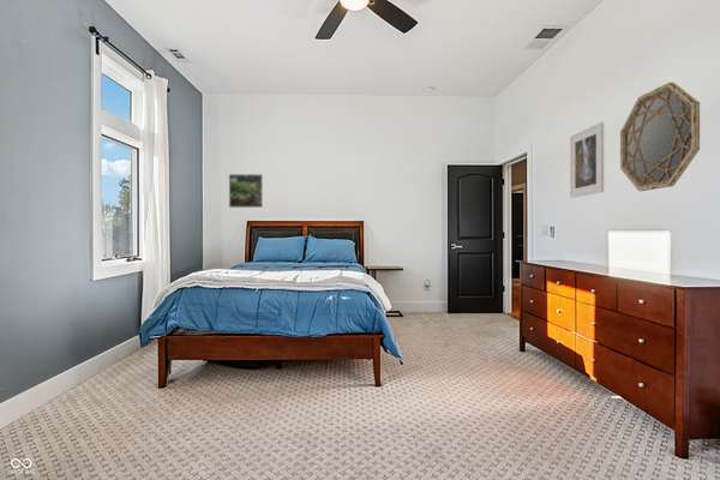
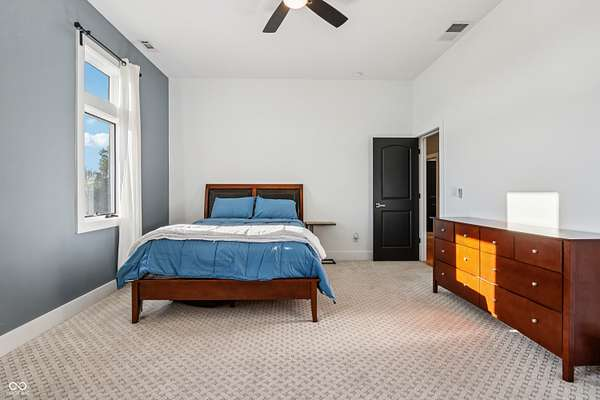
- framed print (586, 162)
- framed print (246, 191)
- home mirror (655, 139)
